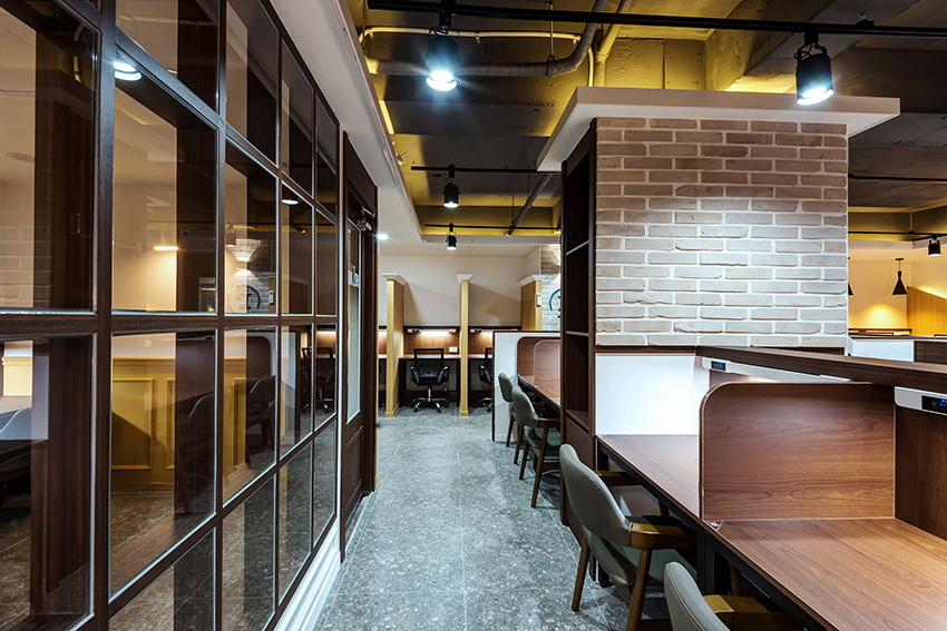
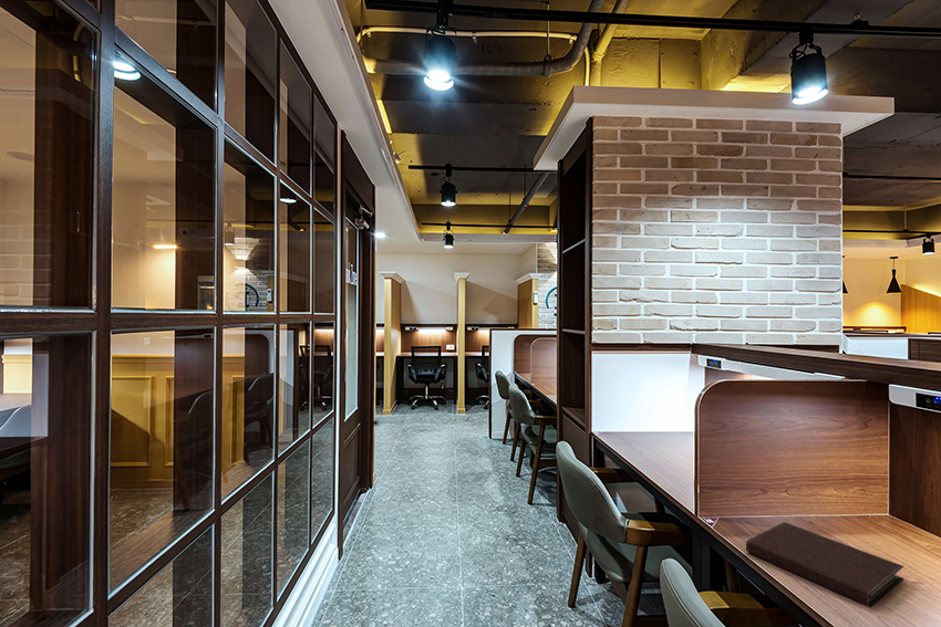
+ notebook (820, 558)
